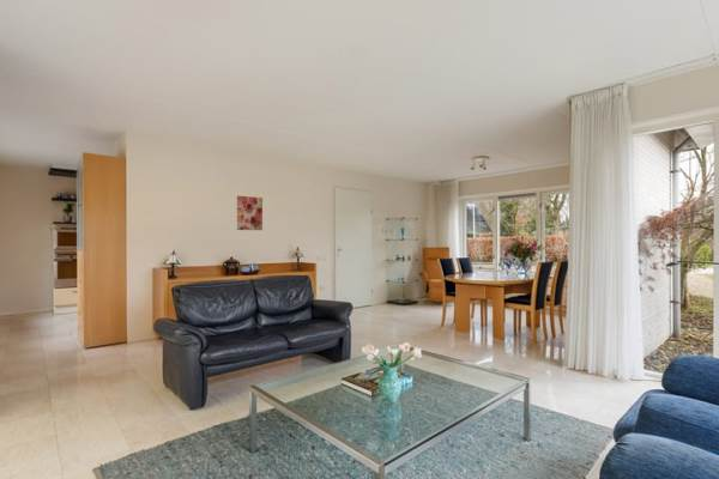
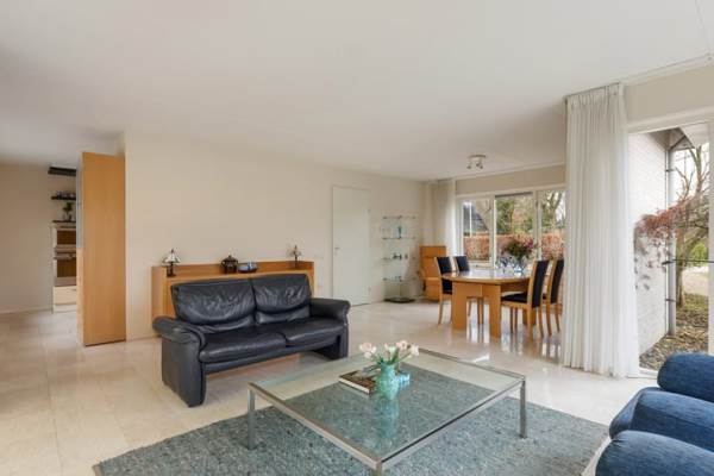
- wall art (249, 213)
